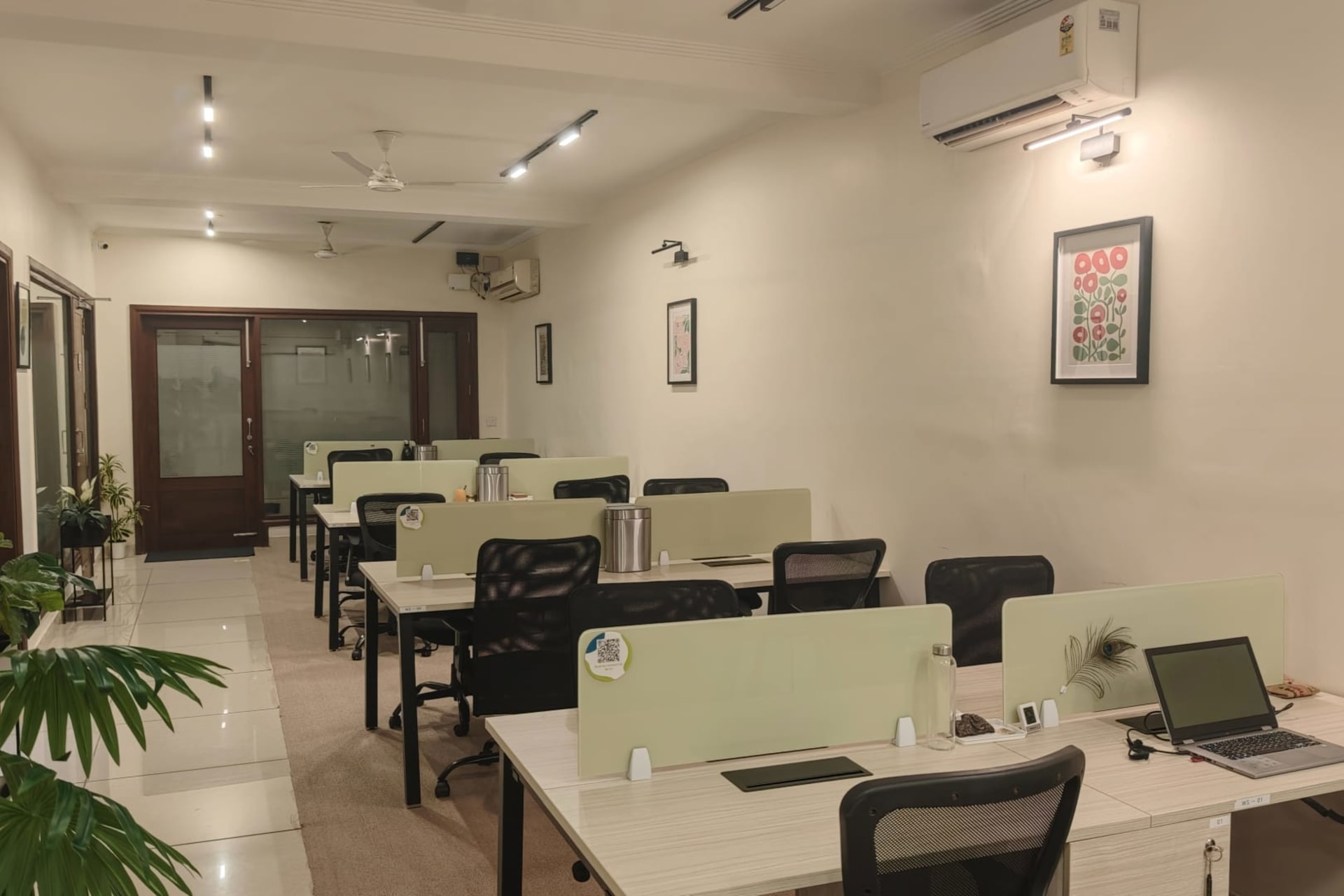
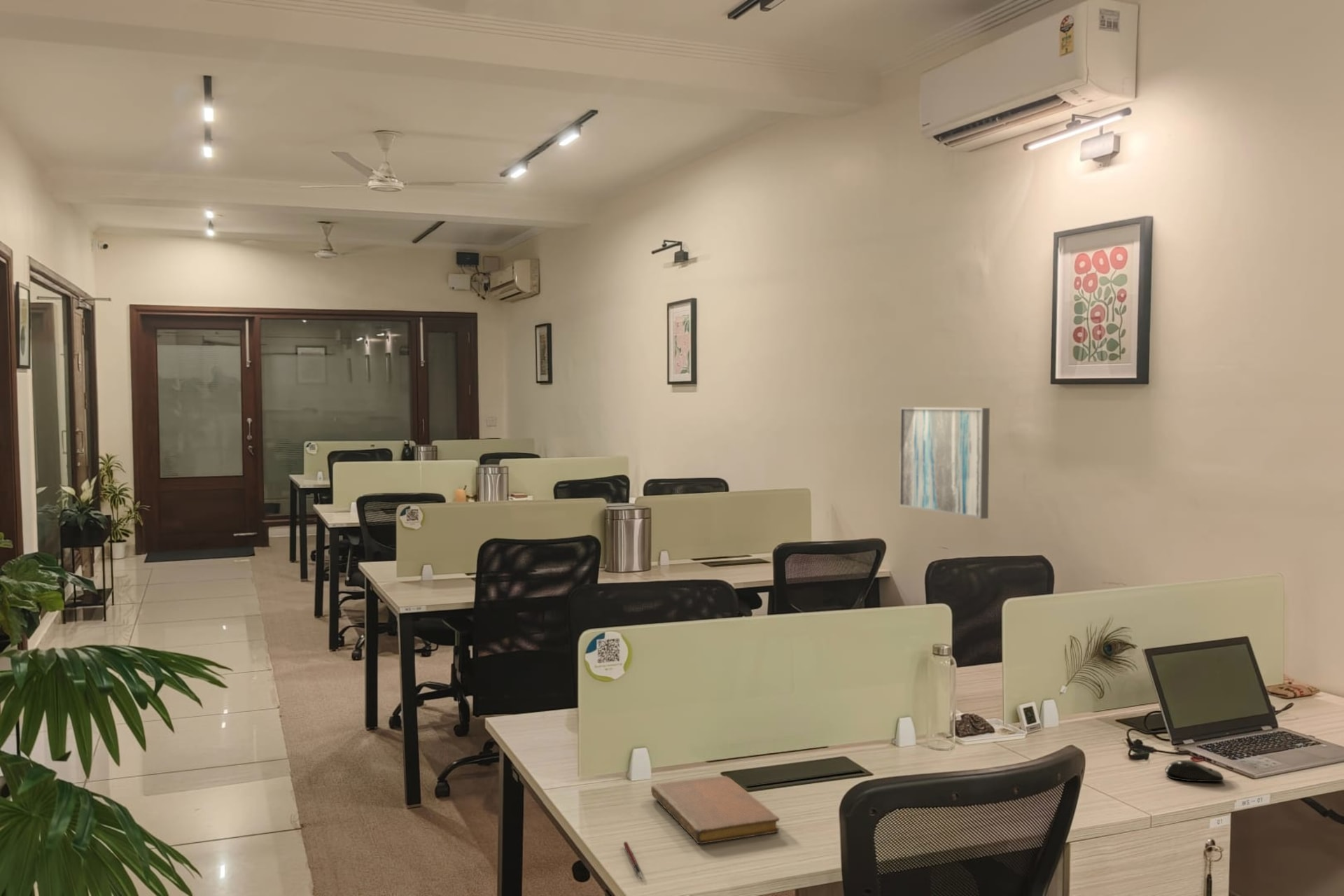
+ pen (633, 860)
+ computer mouse (1195, 769)
+ notebook (713, 807)
+ wall art (941, 460)
